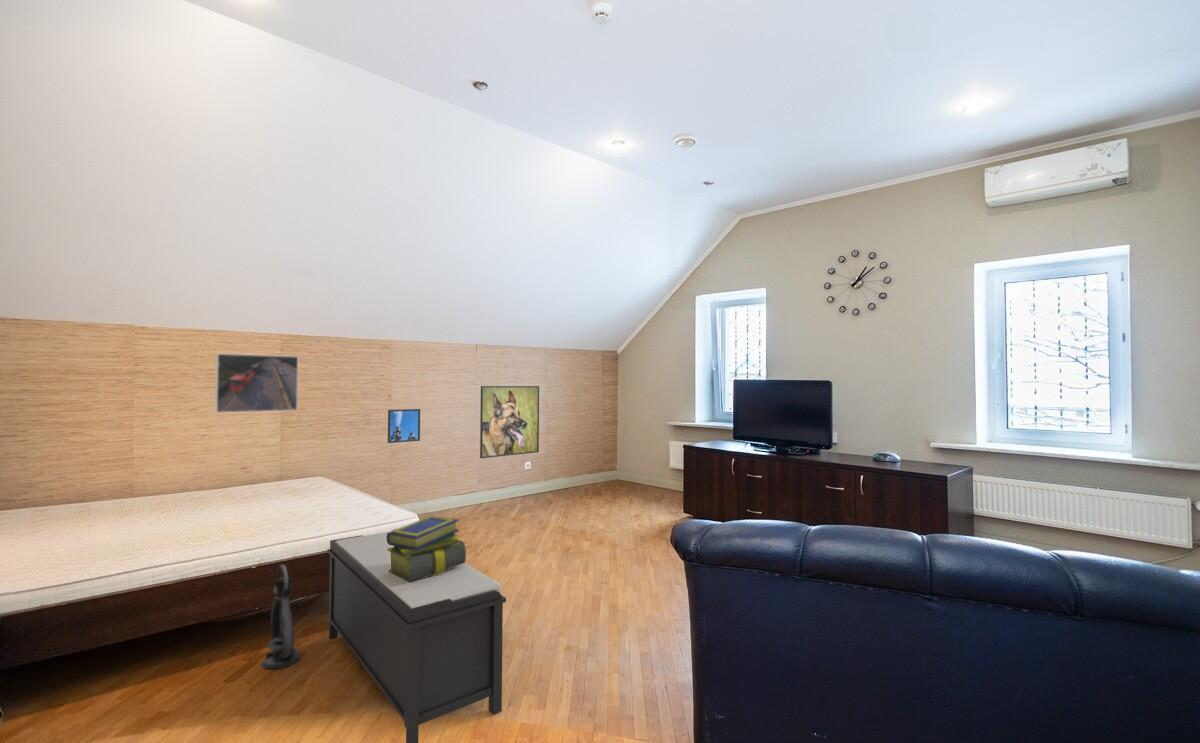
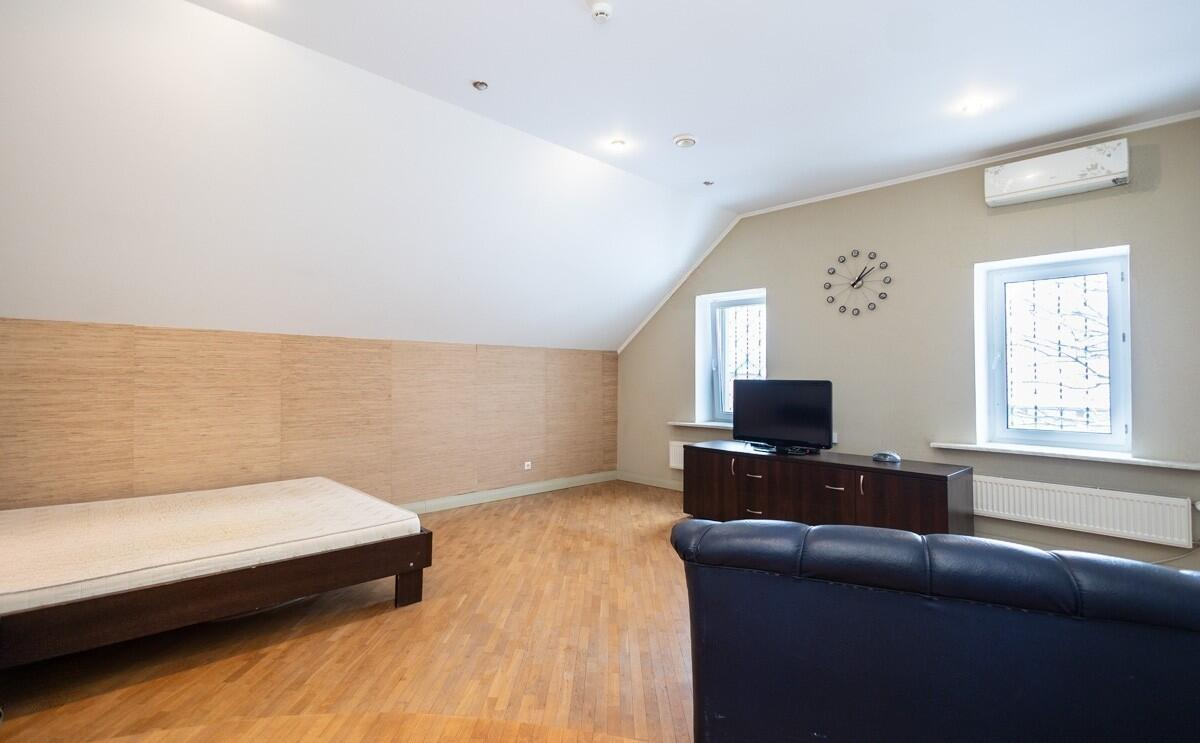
- bench (405, 614)
- stack of books (426, 546)
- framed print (404, 425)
- lantern (282, 612)
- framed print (510, 420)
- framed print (258, 383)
